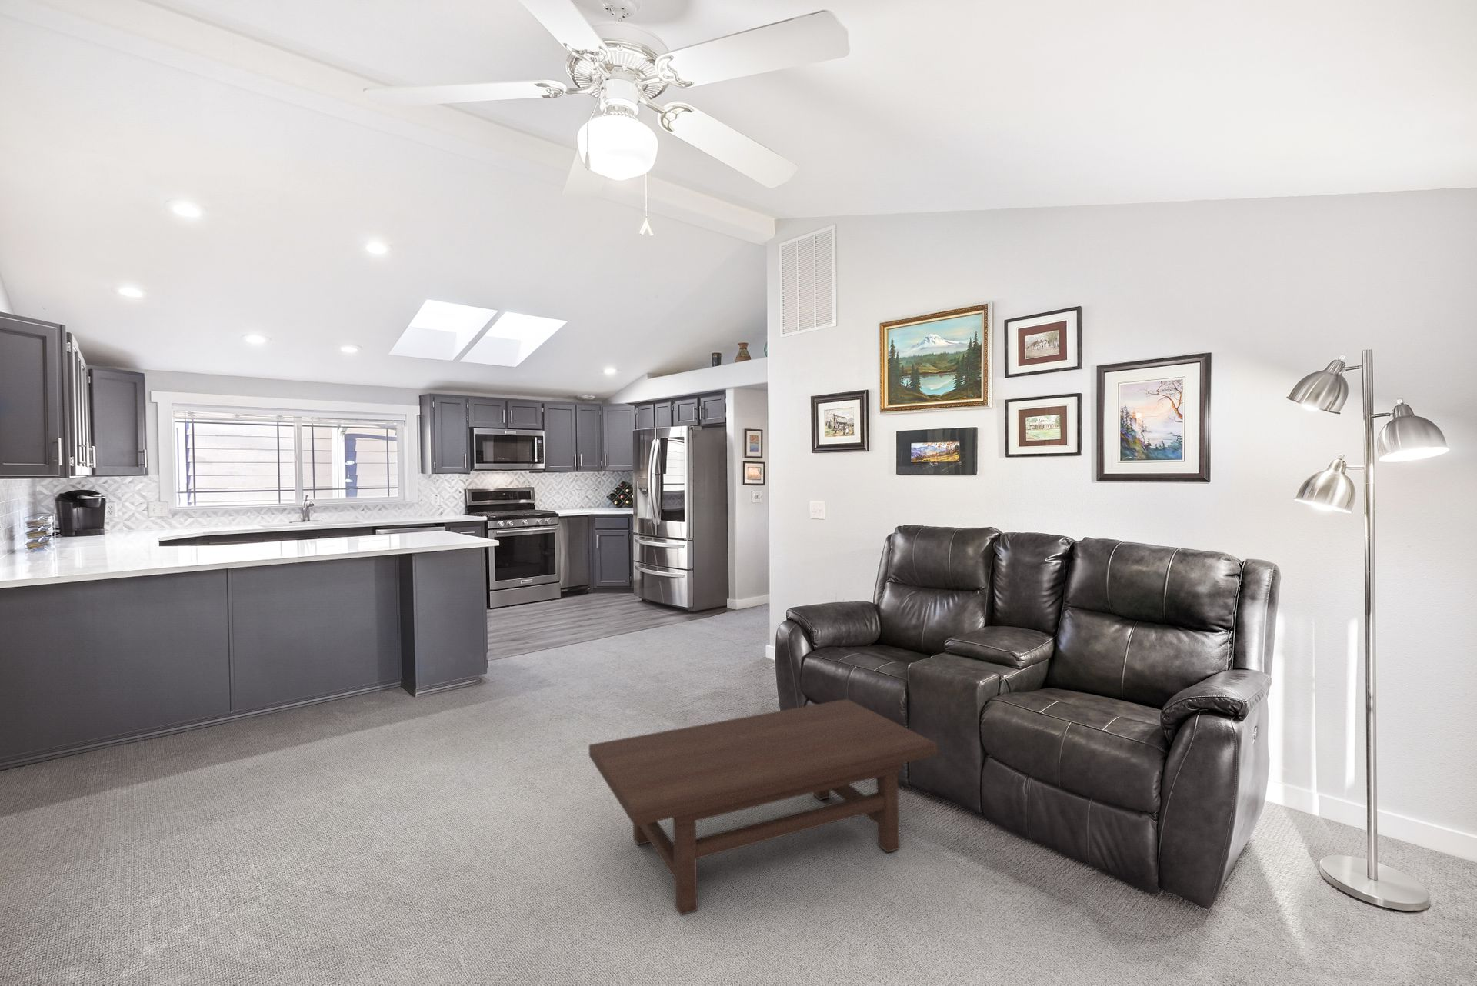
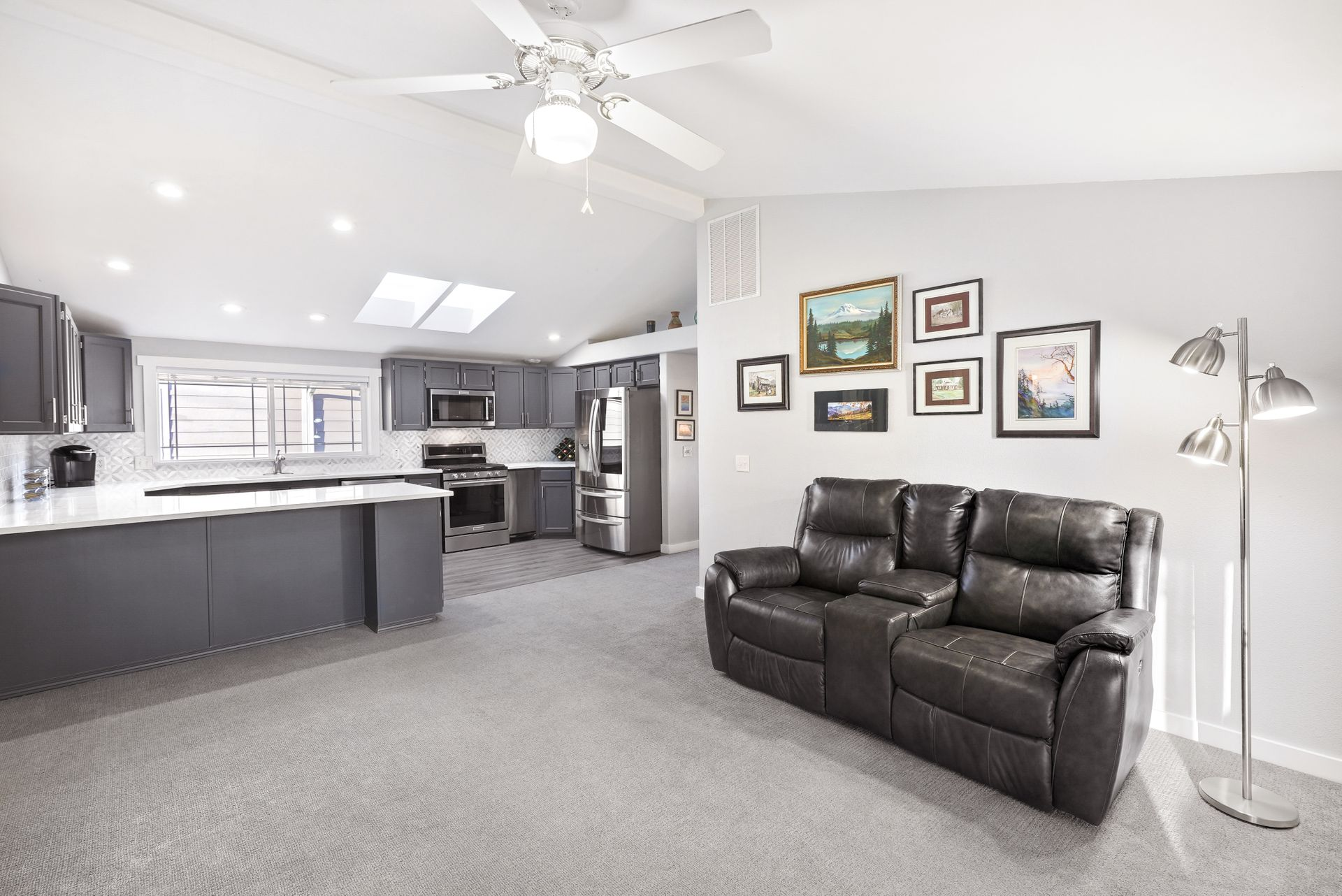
- coffee table (763, 793)
